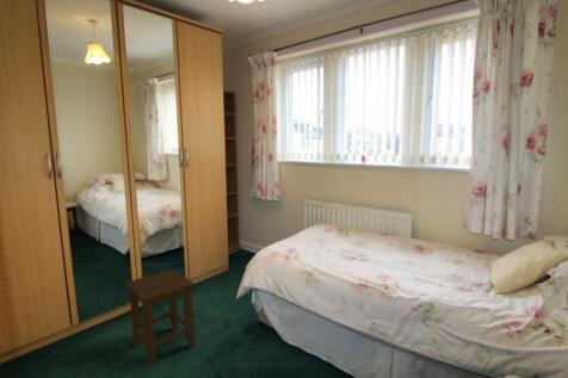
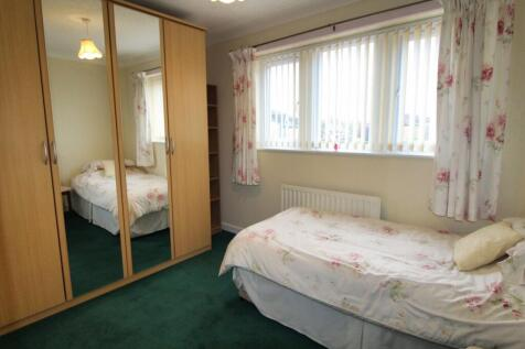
- stool (162, 315)
